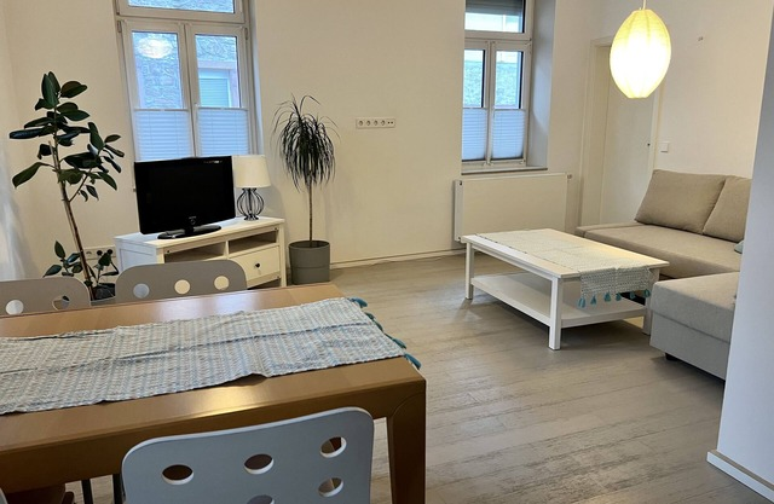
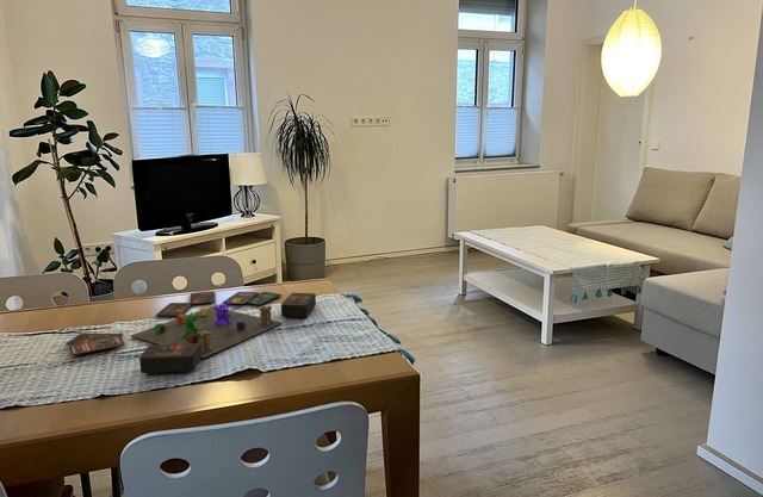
+ board game (198, 311)
